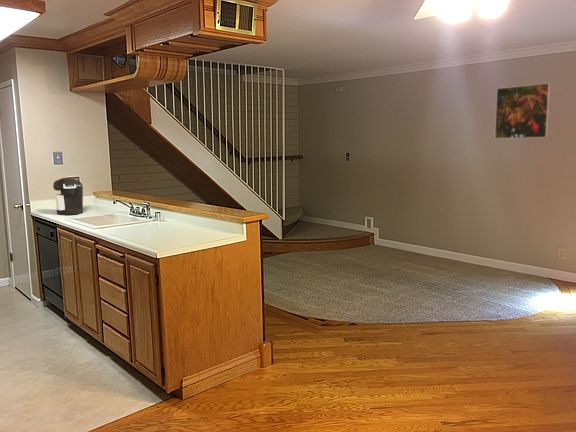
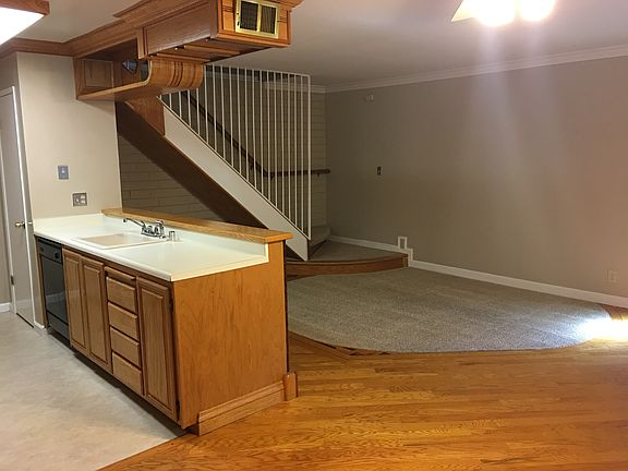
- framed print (521, 112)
- coffee maker (69, 195)
